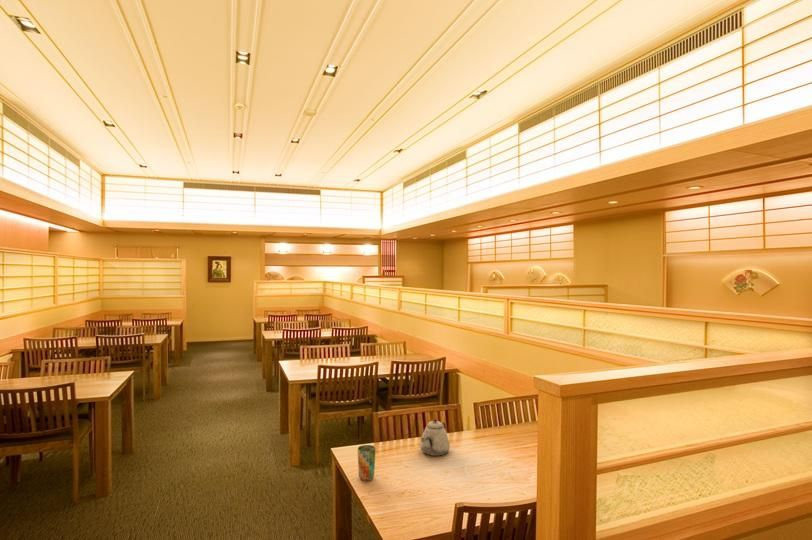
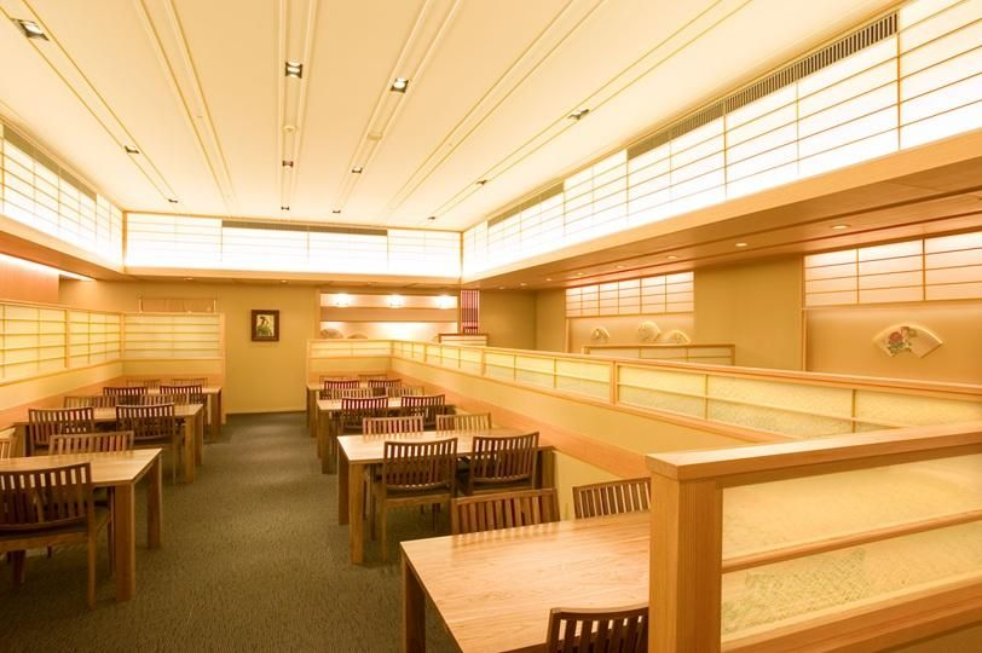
- teapot (433, 436)
- cup (366, 463)
